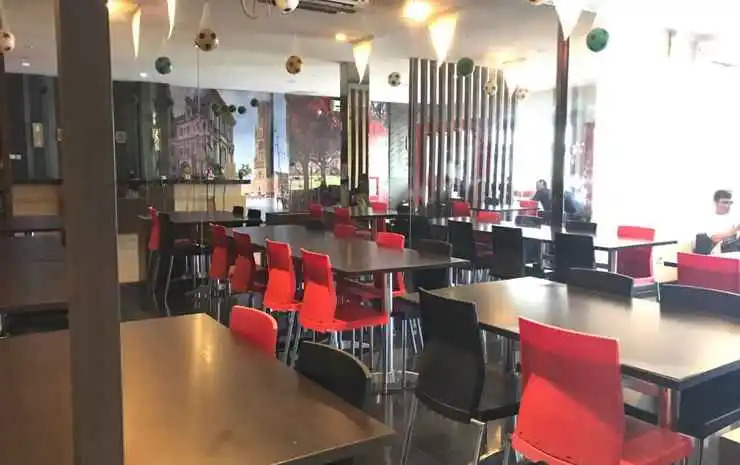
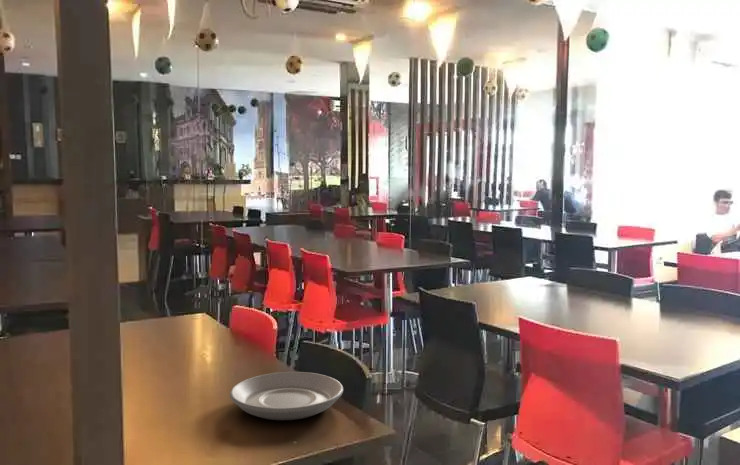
+ plate (287, 397)
